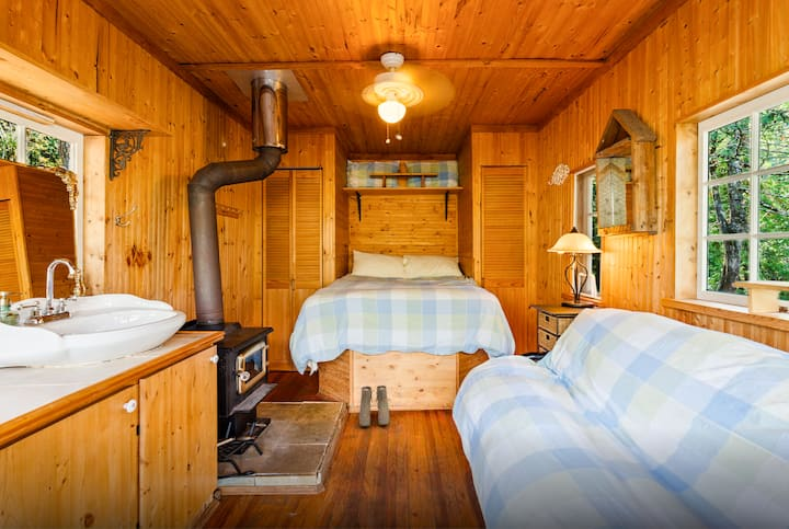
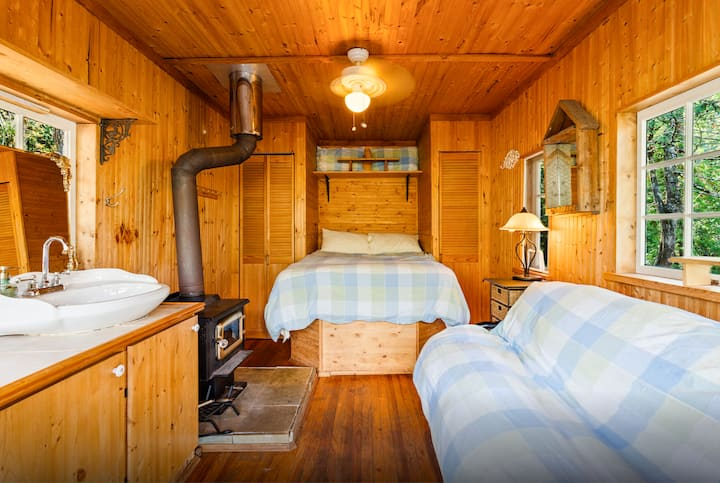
- boots (377, 404)
